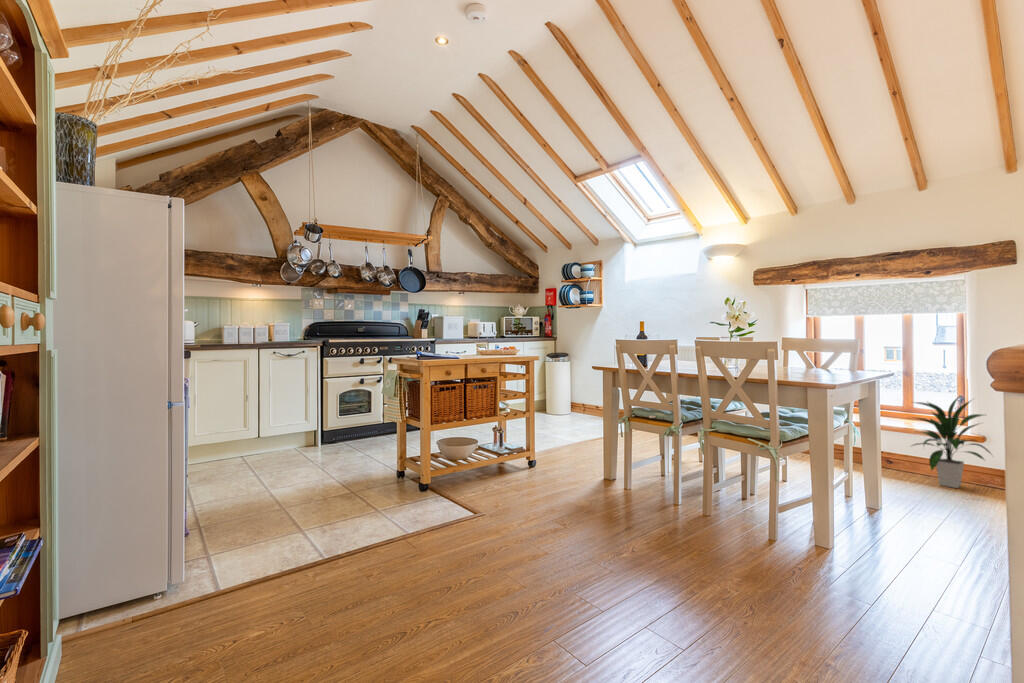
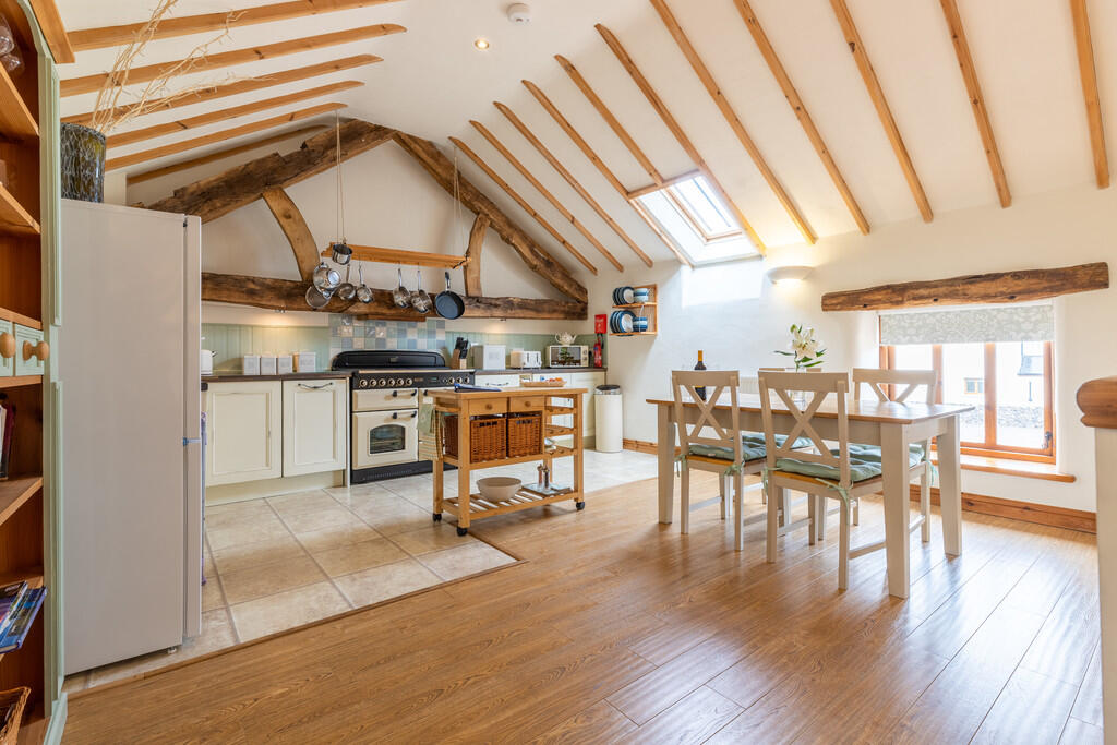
- indoor plant (947, 440)
